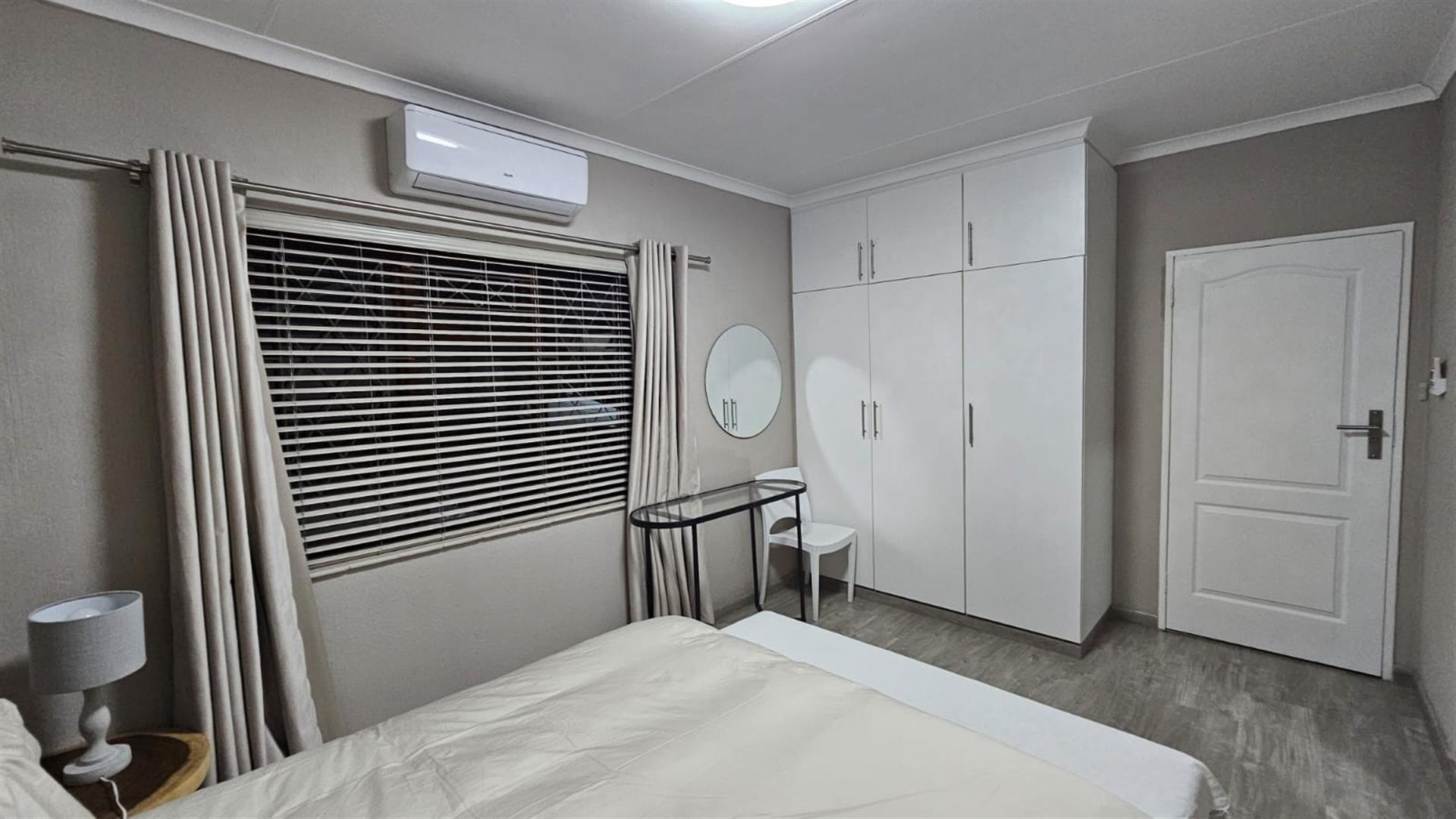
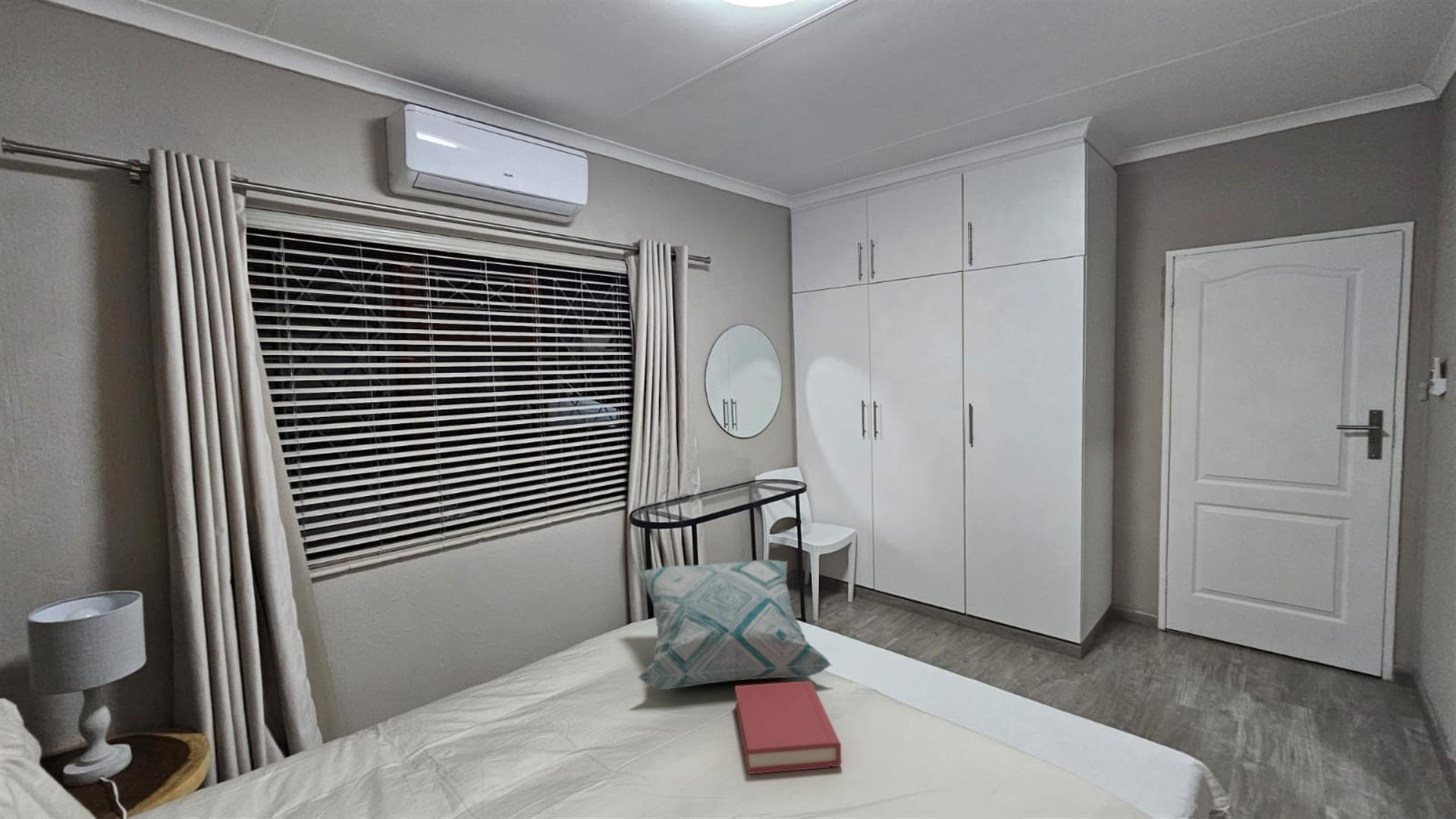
+ hardback book (783, 723)
+ decorative pillow (724, 617)
